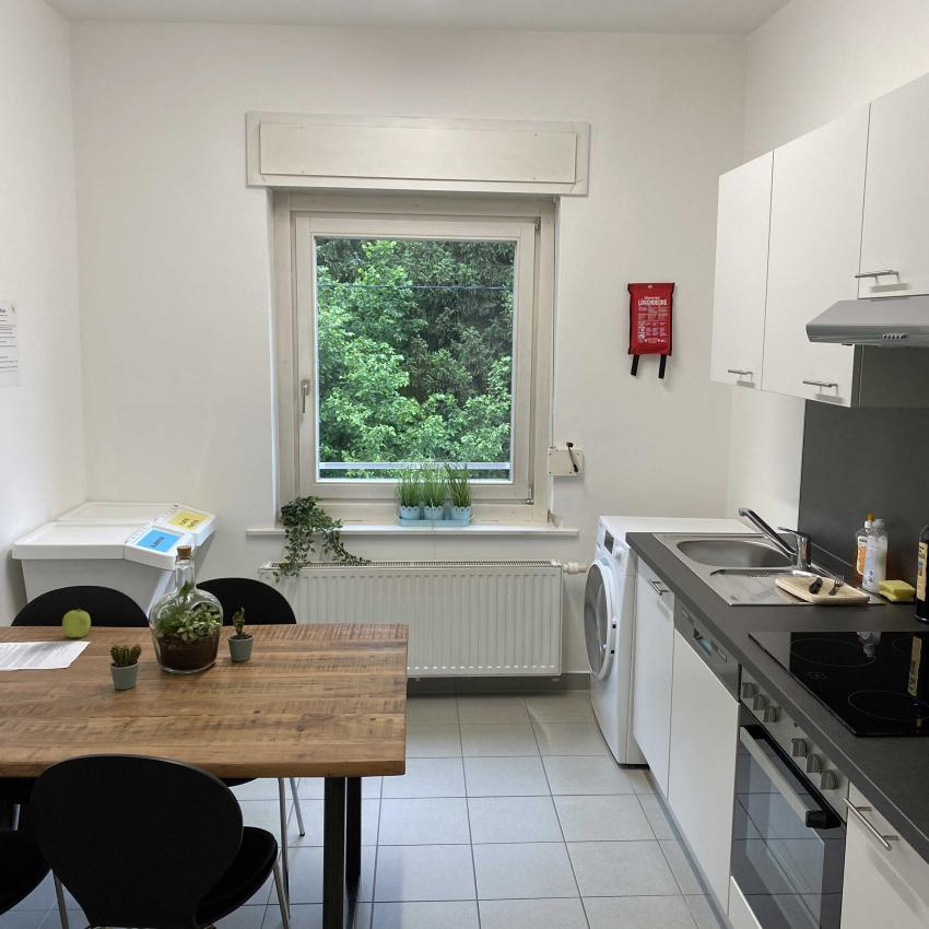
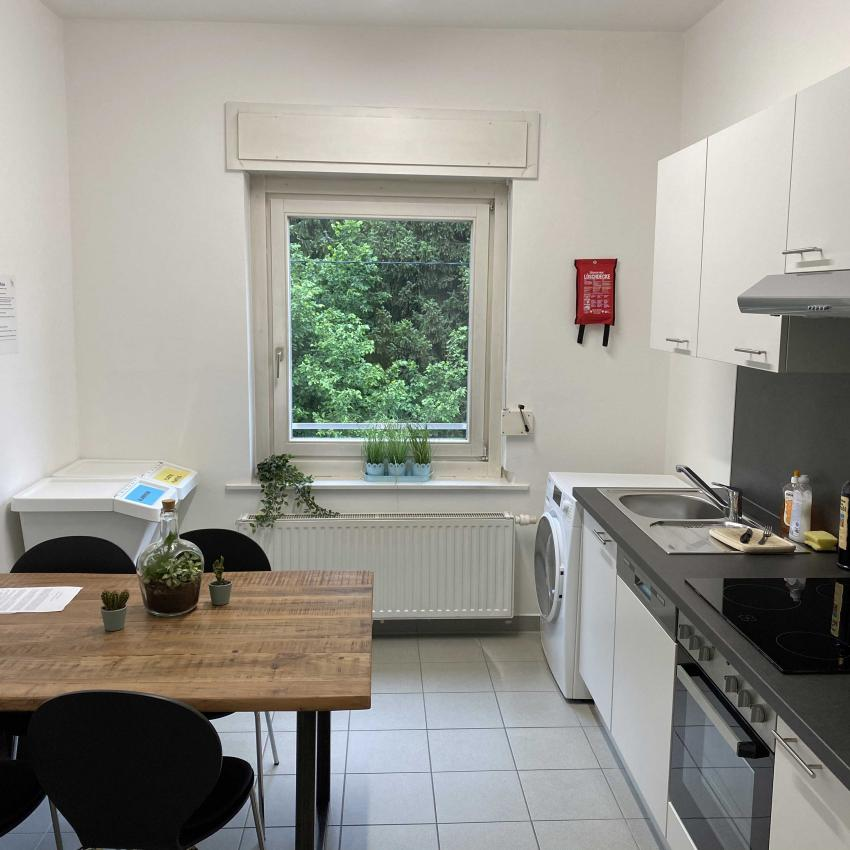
- fruit (77, 622)
